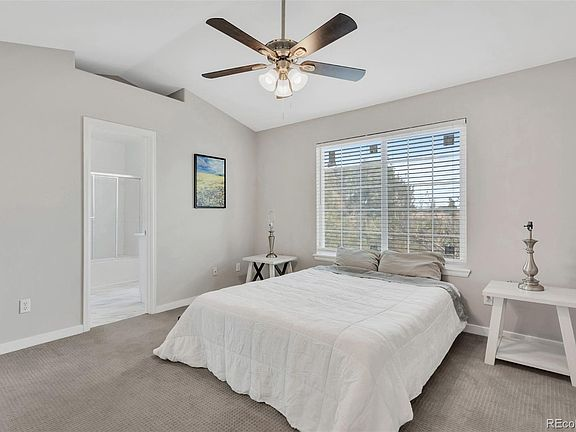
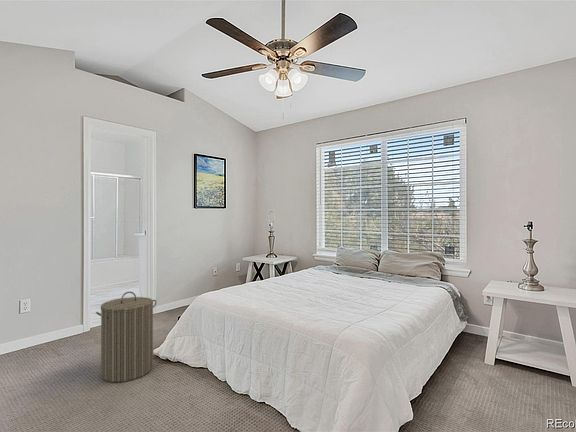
+ laundry hamper (127, 331)
